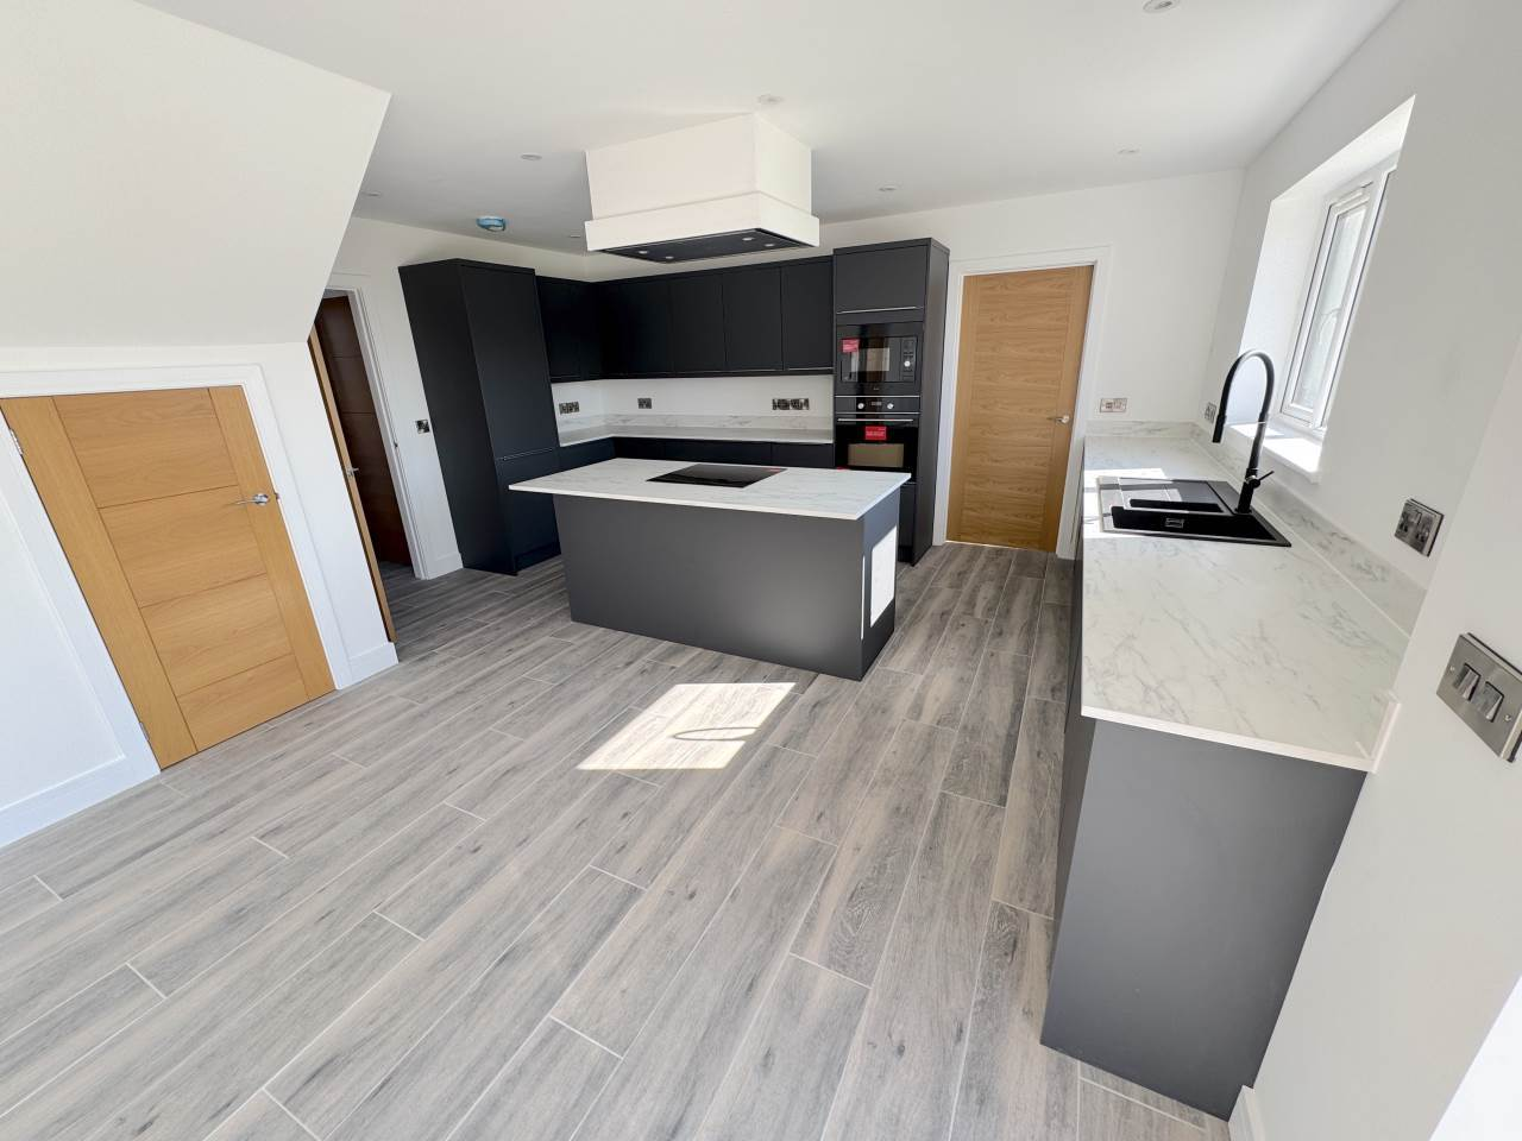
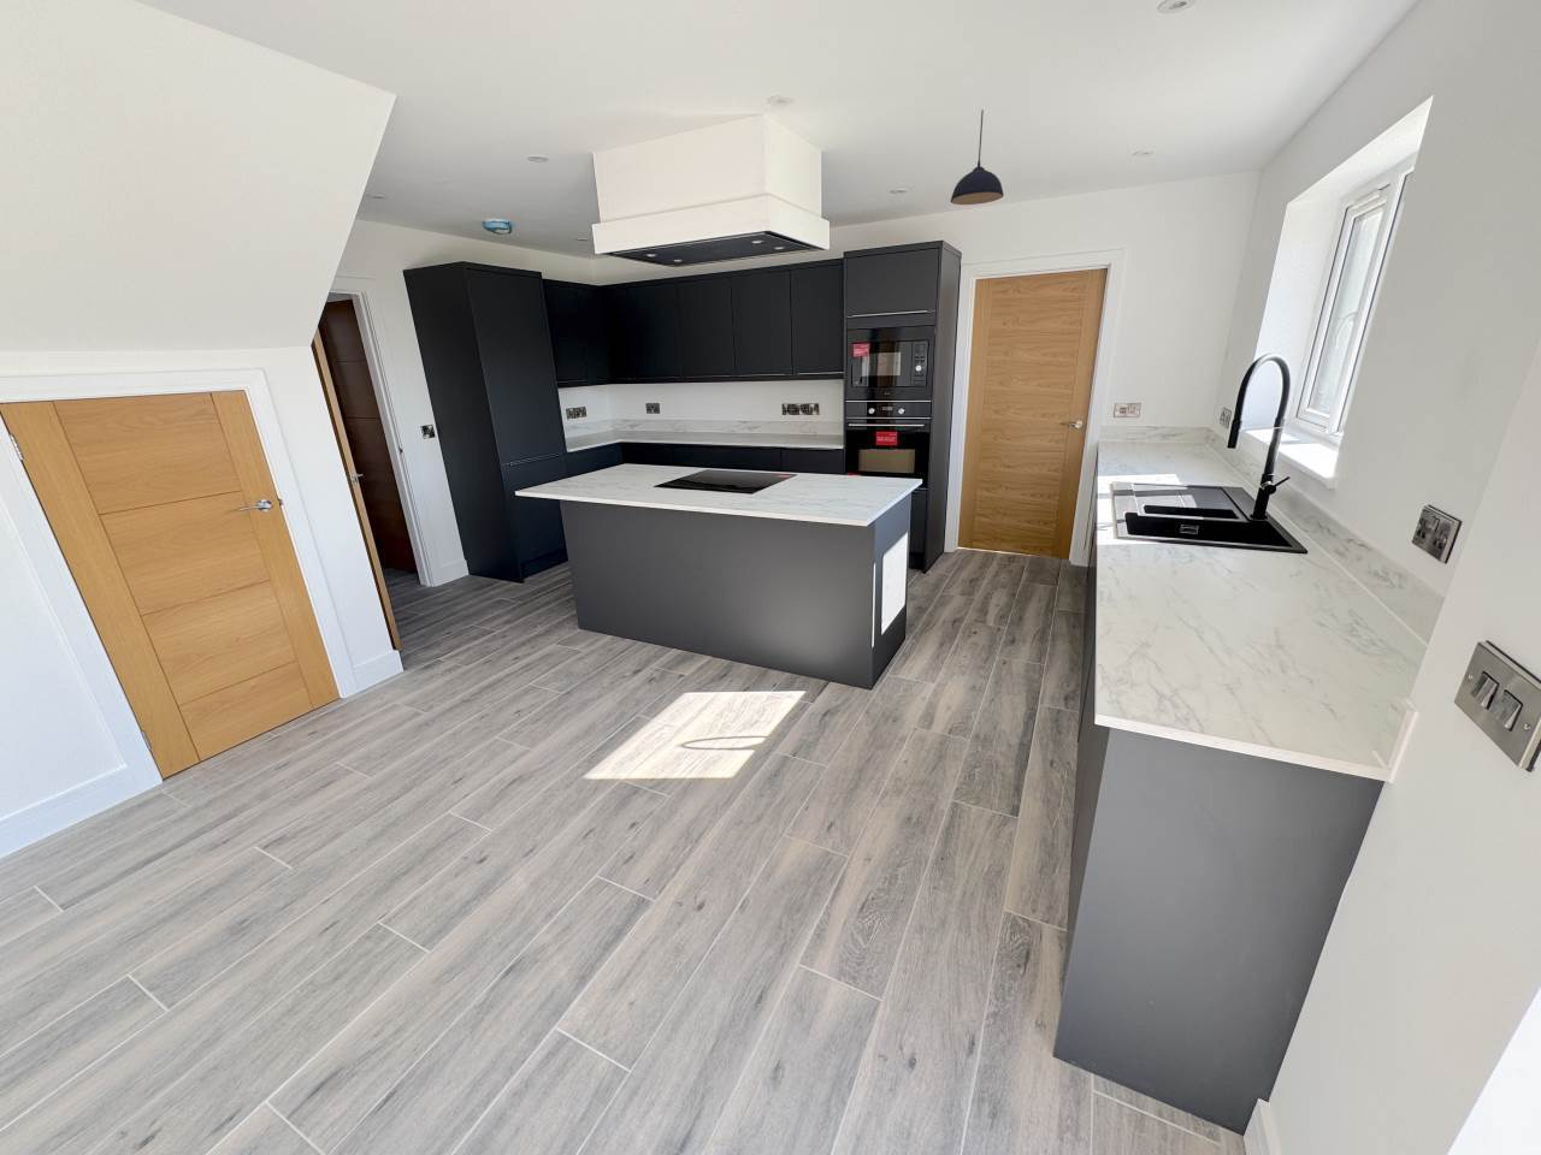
+ pendant light (979, 155)
